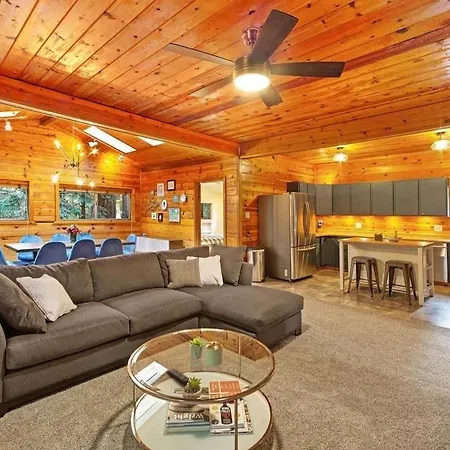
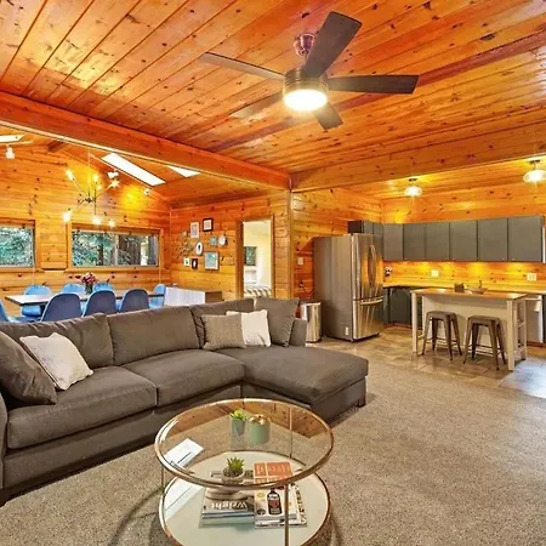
- remote control (178, 376)
